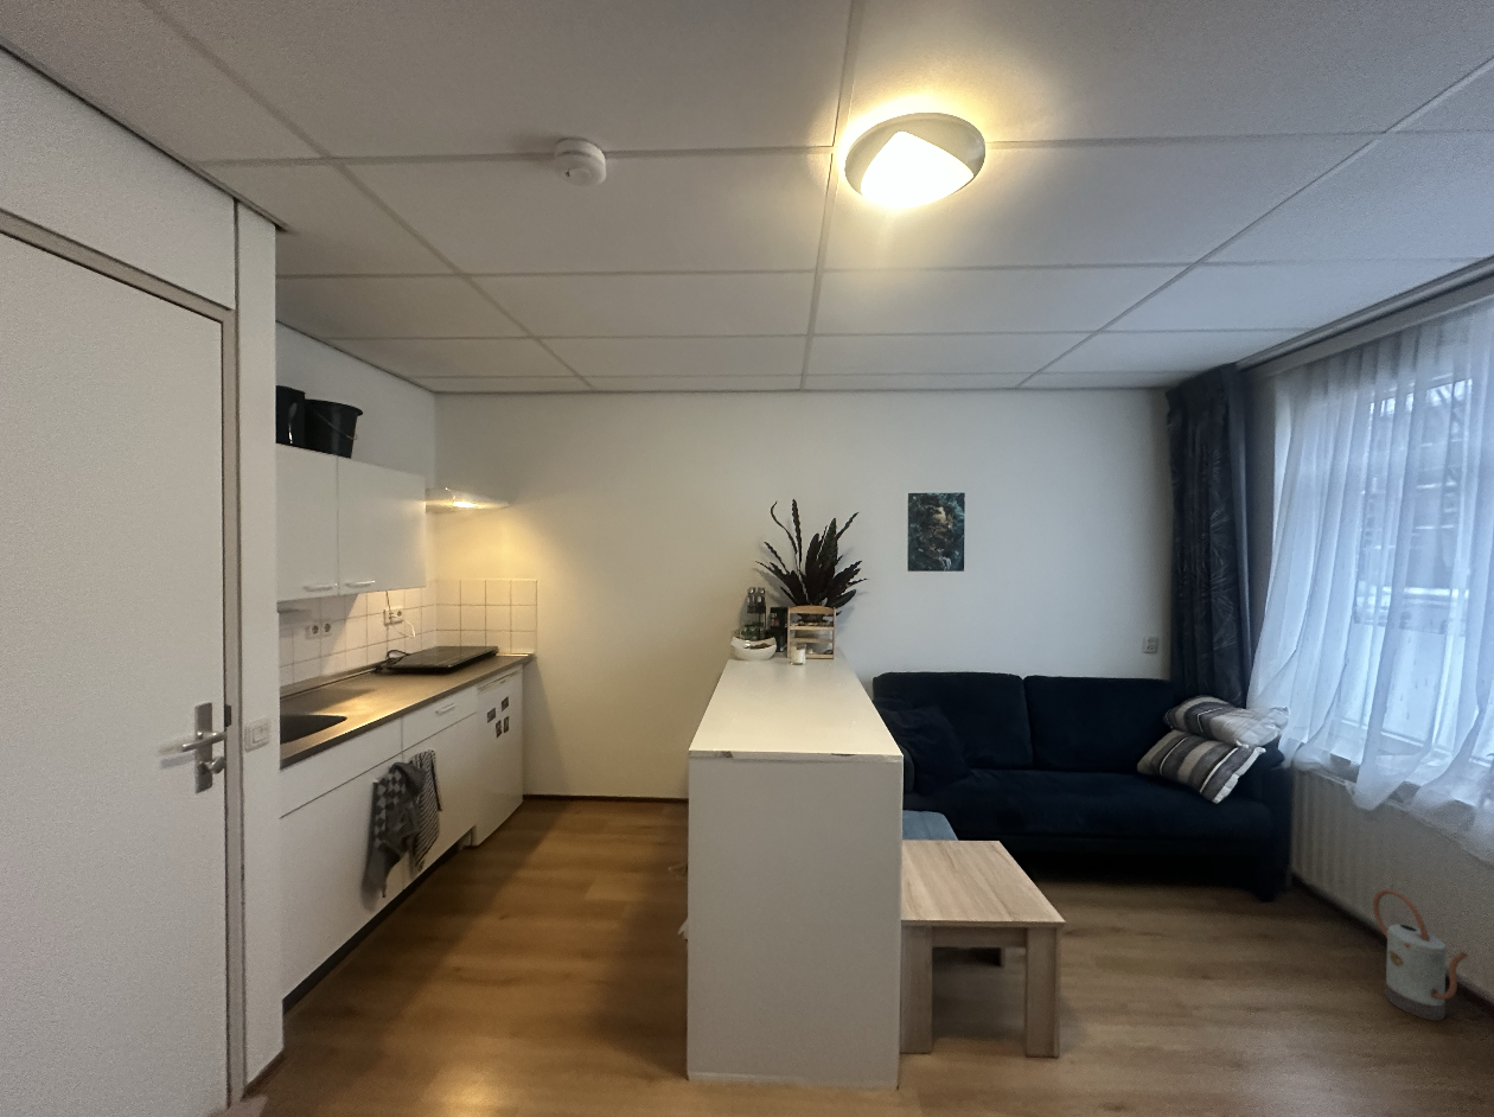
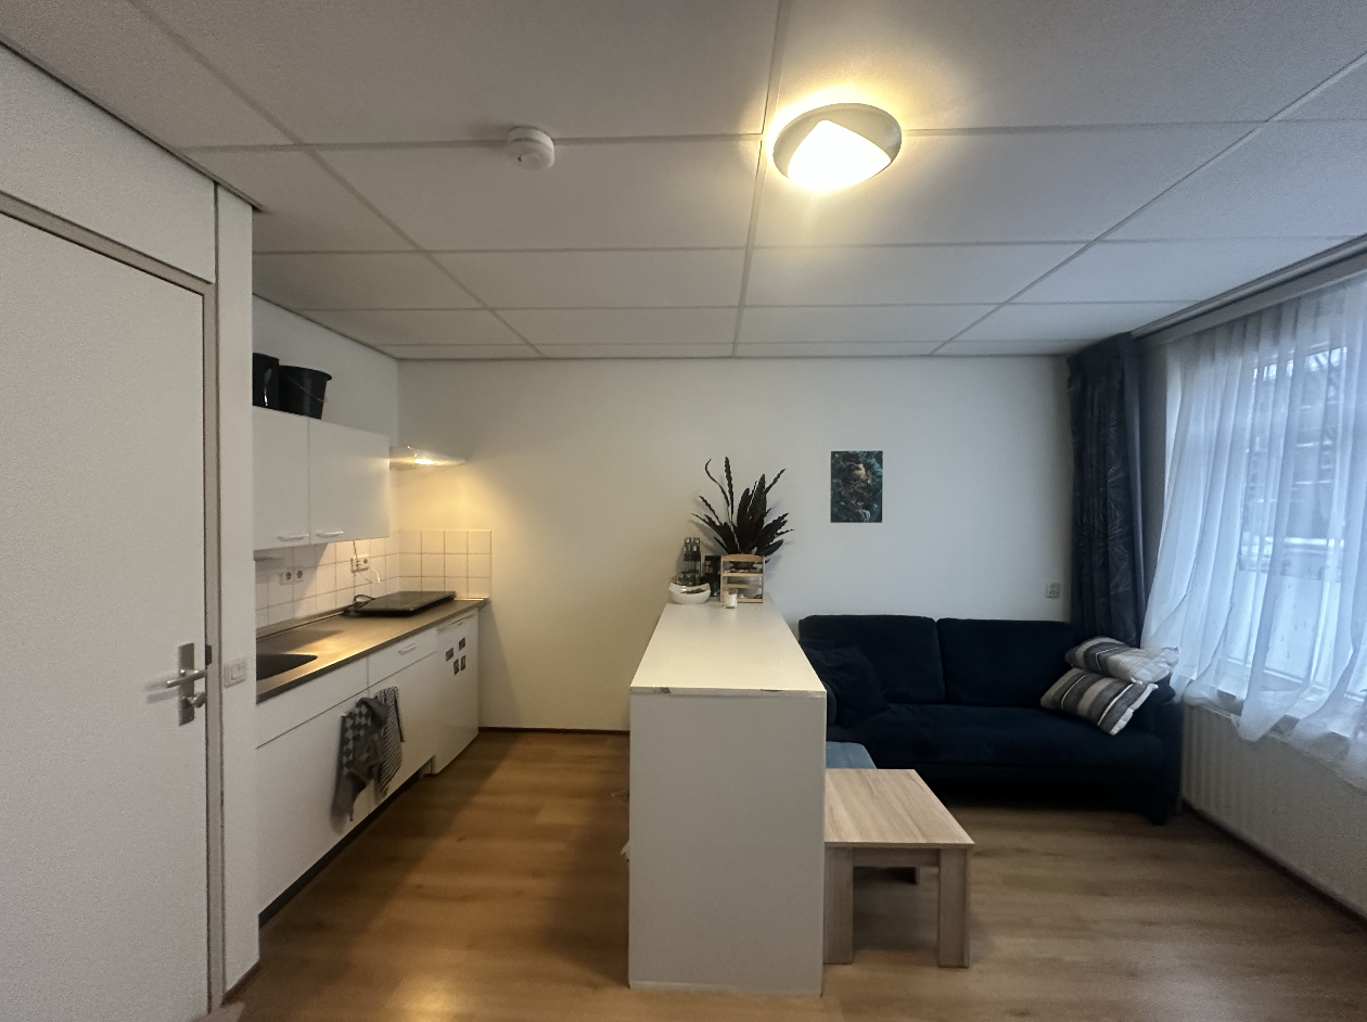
- watering can (1416, 955)
